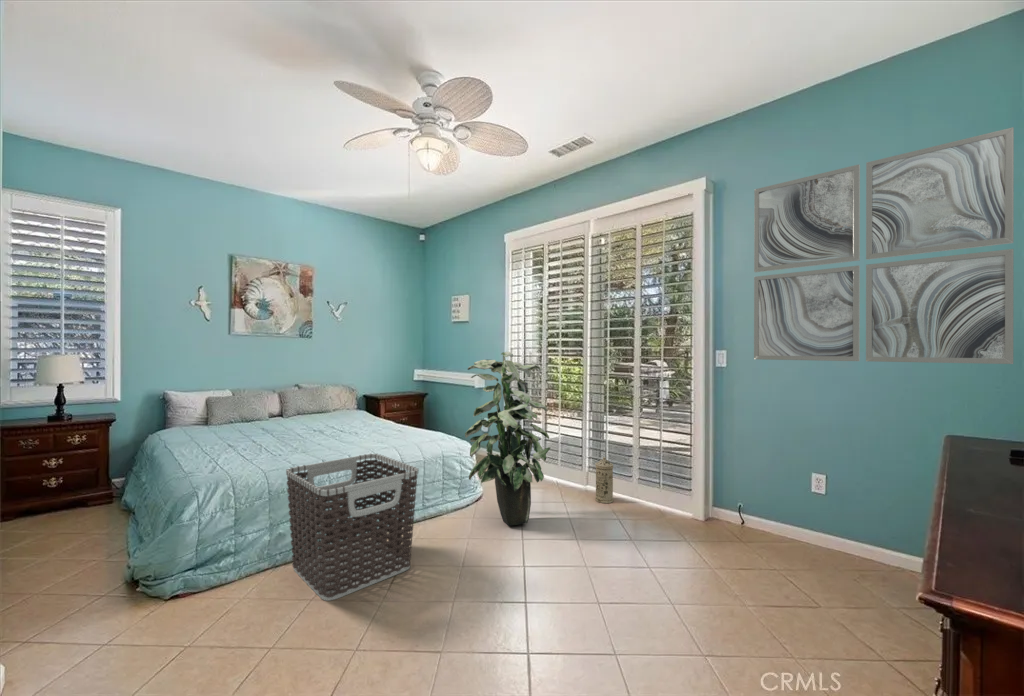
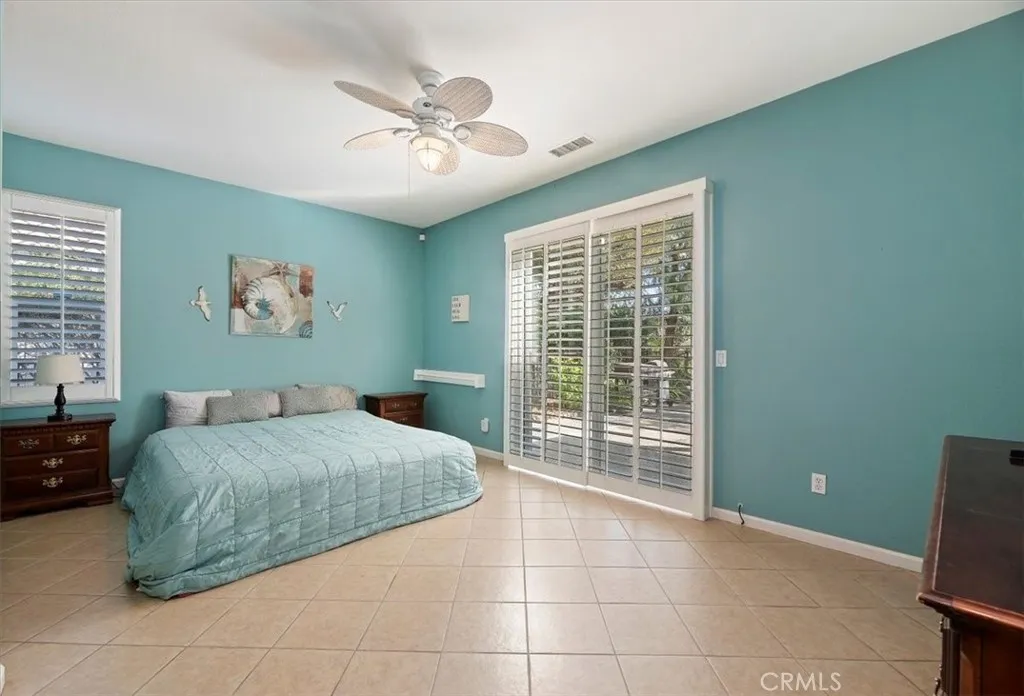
- indoor plant (507, 436)
- water filter (604, 478)
- wall art (859, 260)
- clothes hamper (352, 518)
